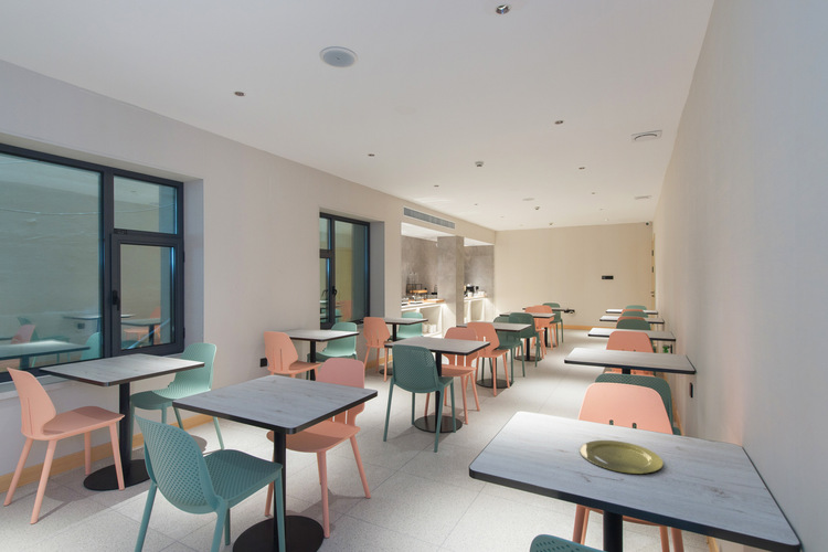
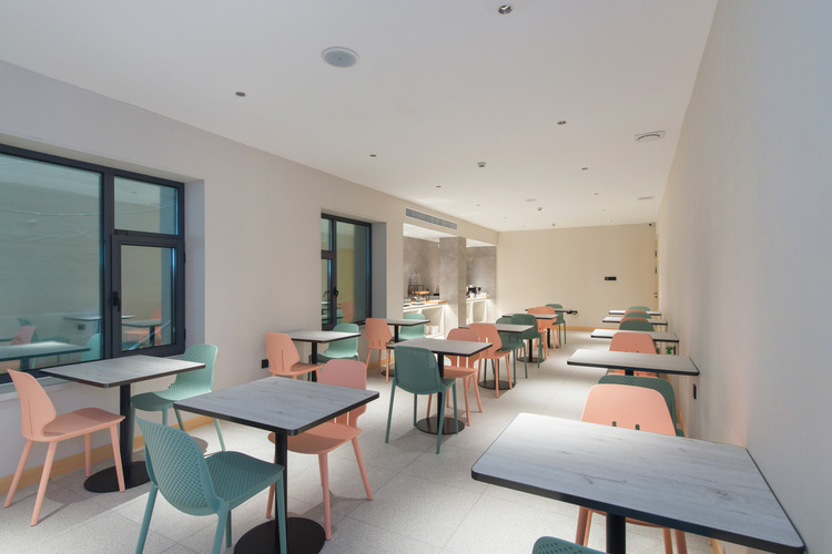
- plate (619, 455)
